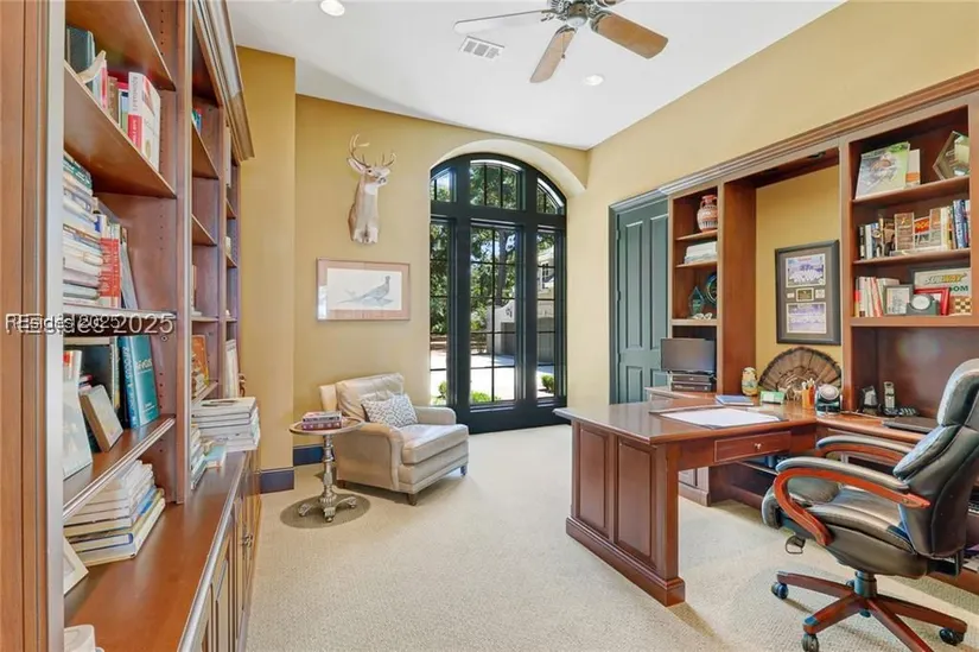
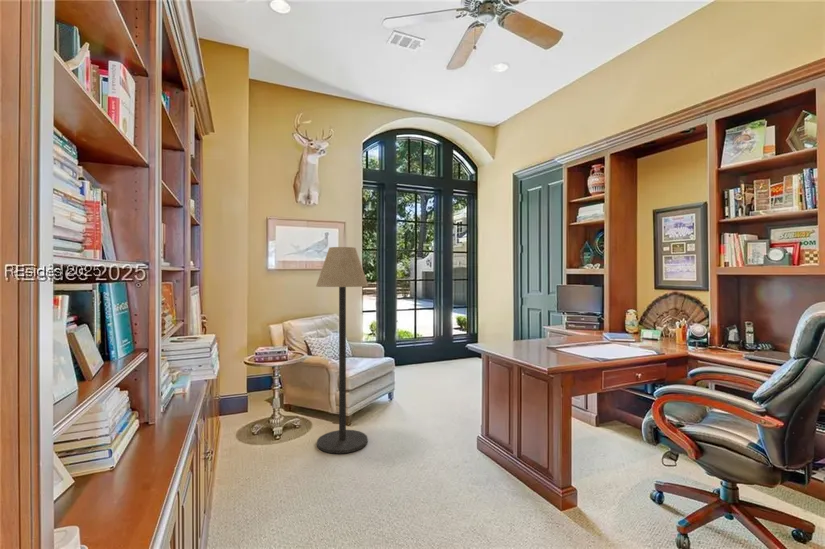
+ floor lamp (342, 344)
